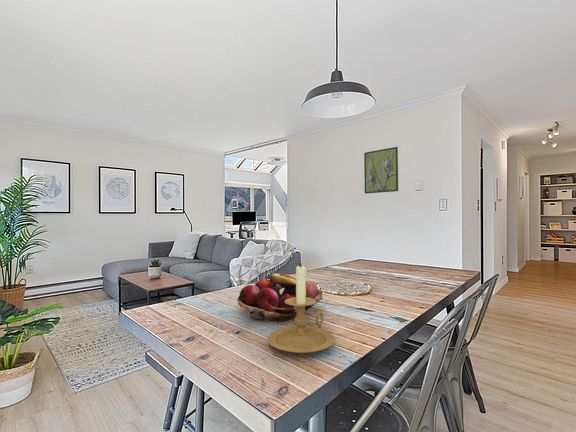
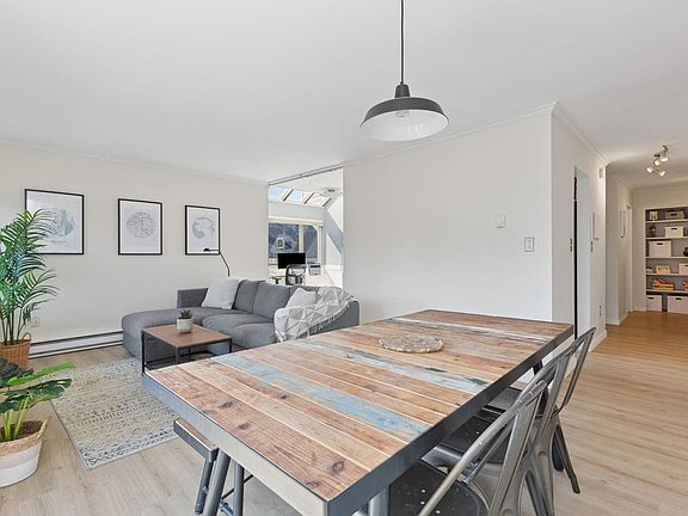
- fruit basket (280, 294)
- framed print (380, 171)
- candle holder (301, 304)
